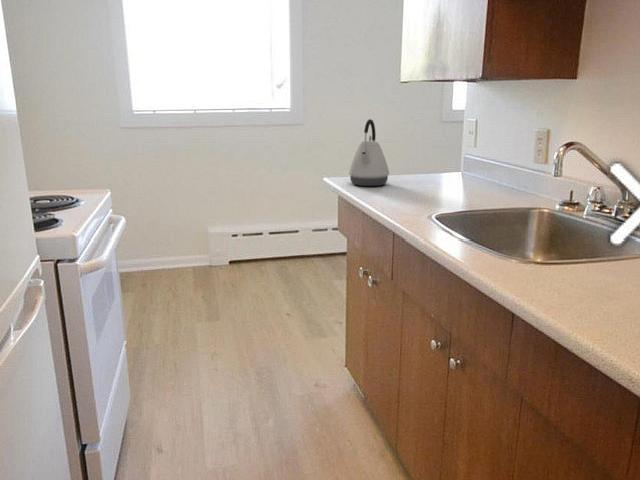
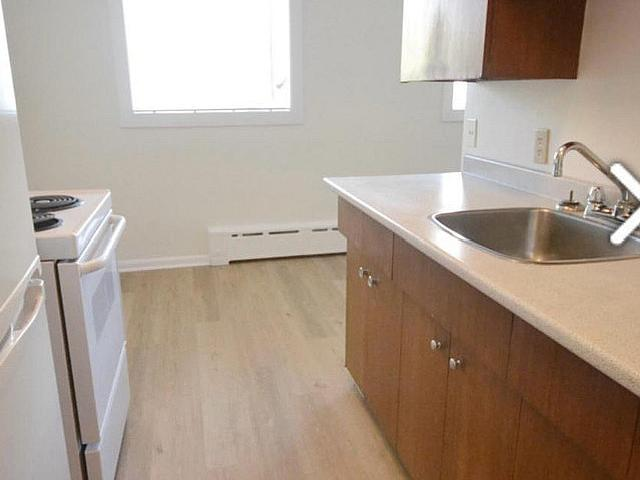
- kettle (369, 152)
